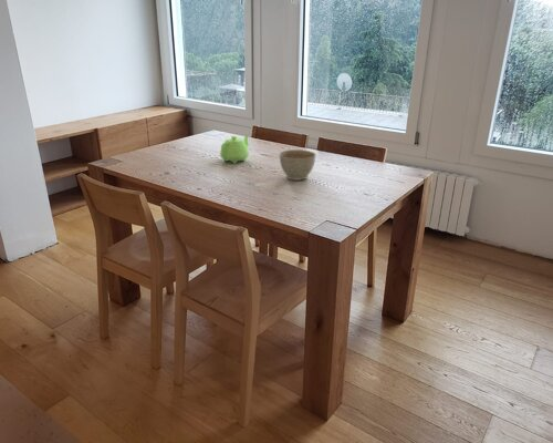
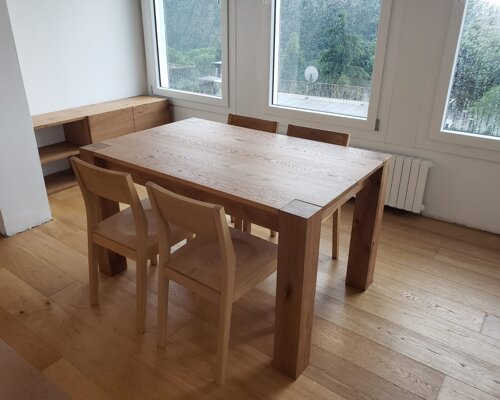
- teapot (236, 147)
- planter bowl (296, 165)
